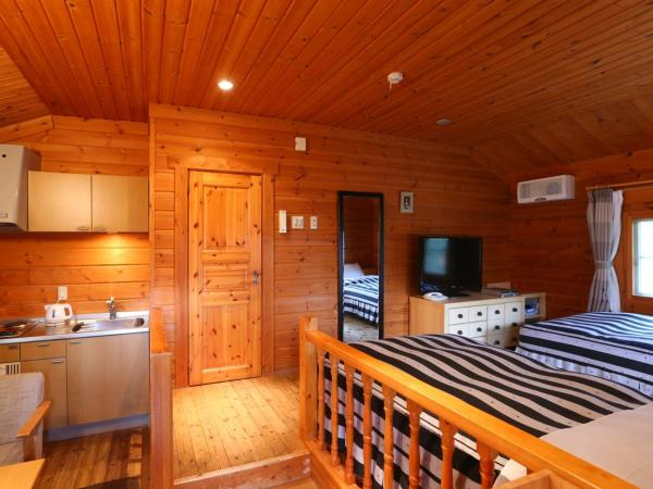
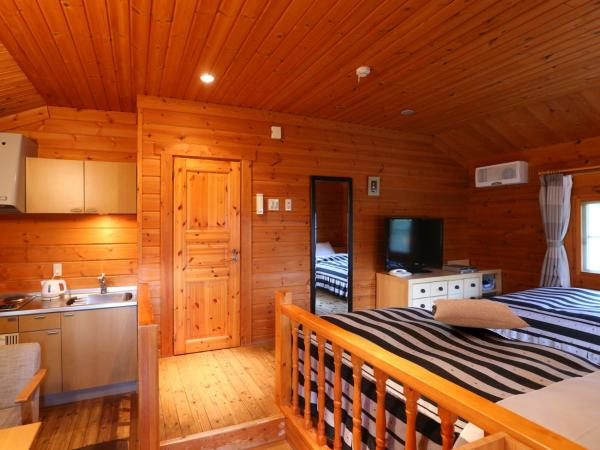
+ pillow (473, 314)
